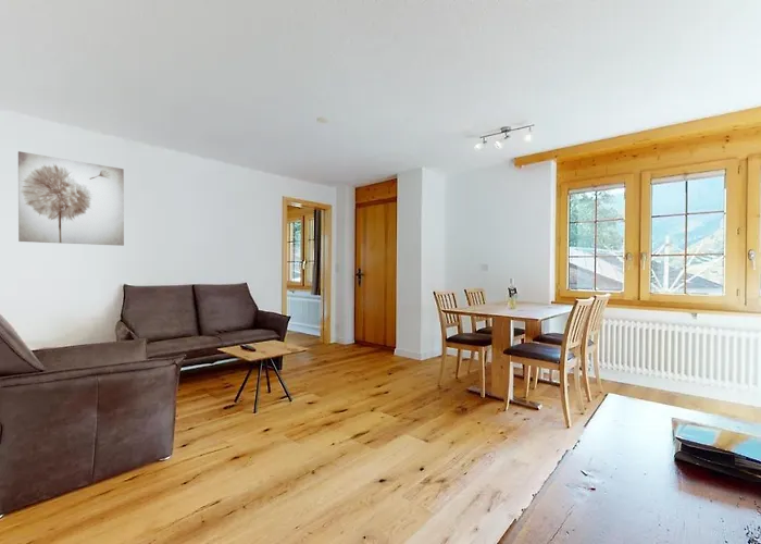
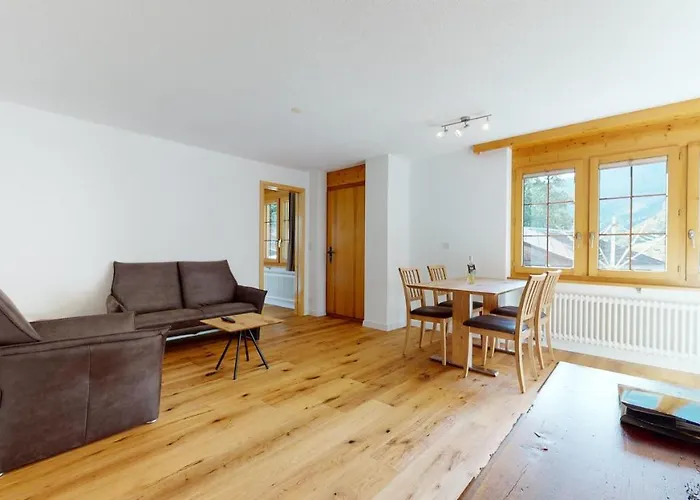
- wall art (75, 202)
